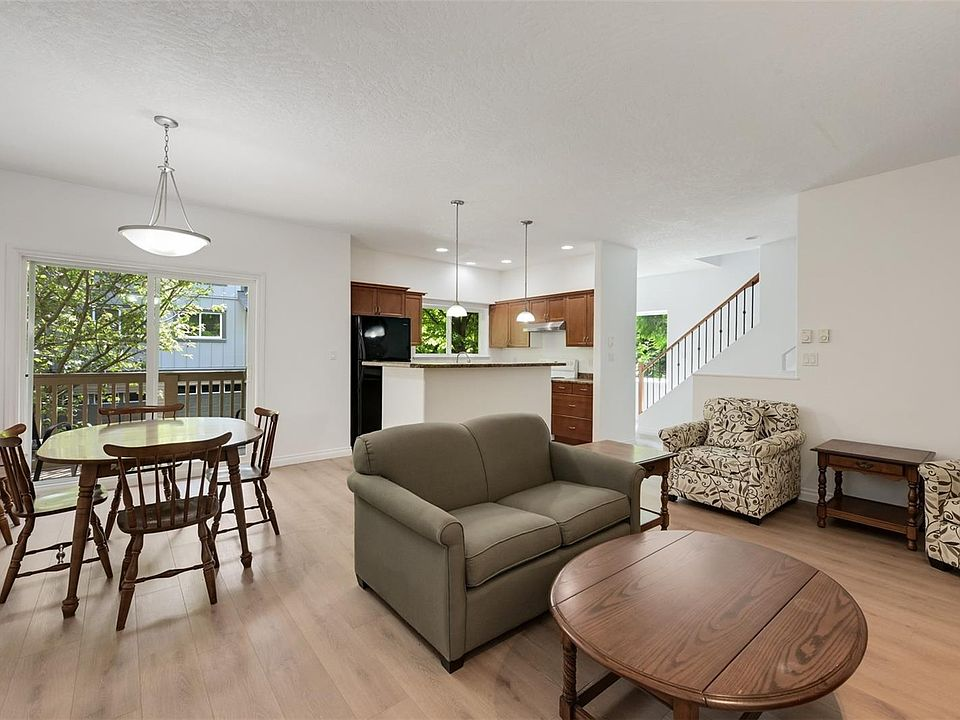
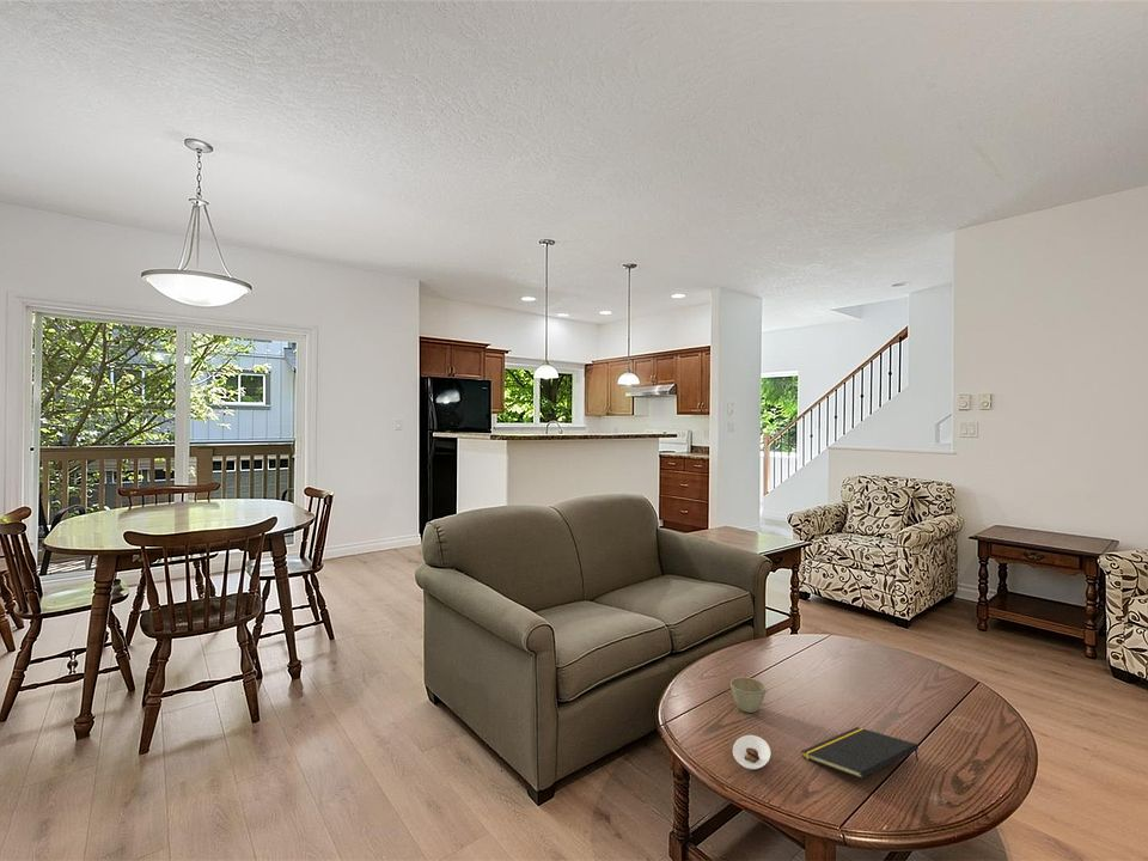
+ notepad (859, 750)
+ flower pot (747, 696)
+ saucer (751, 755)
